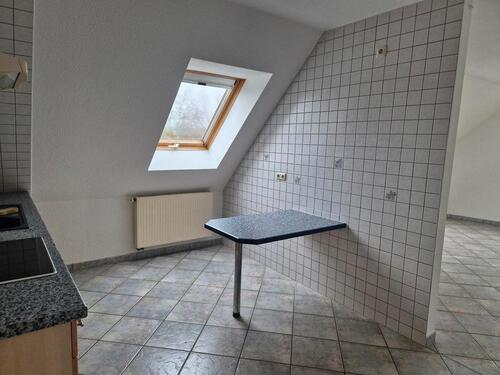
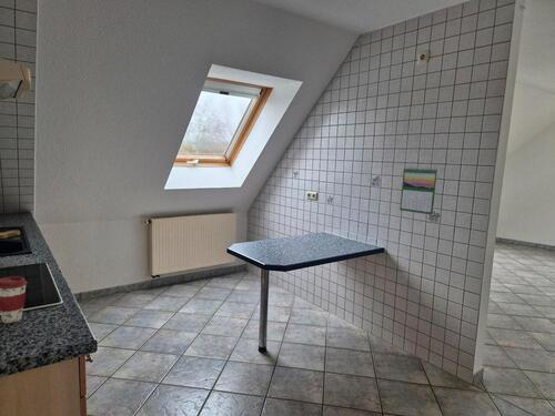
+ coffee cup (11, 300)
+ calendar (417, 190)
